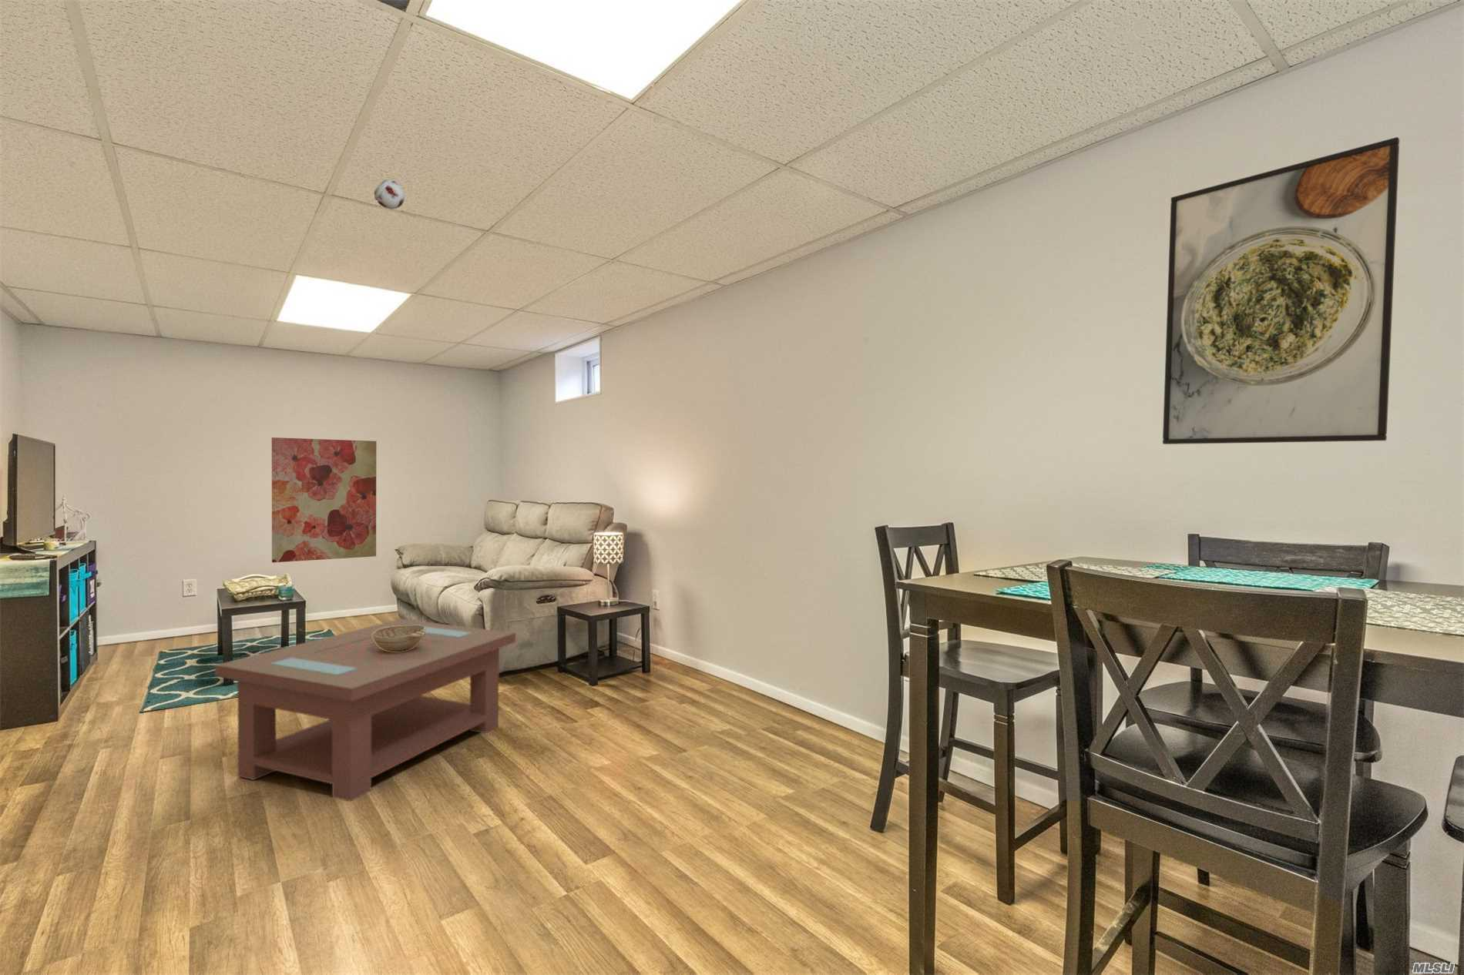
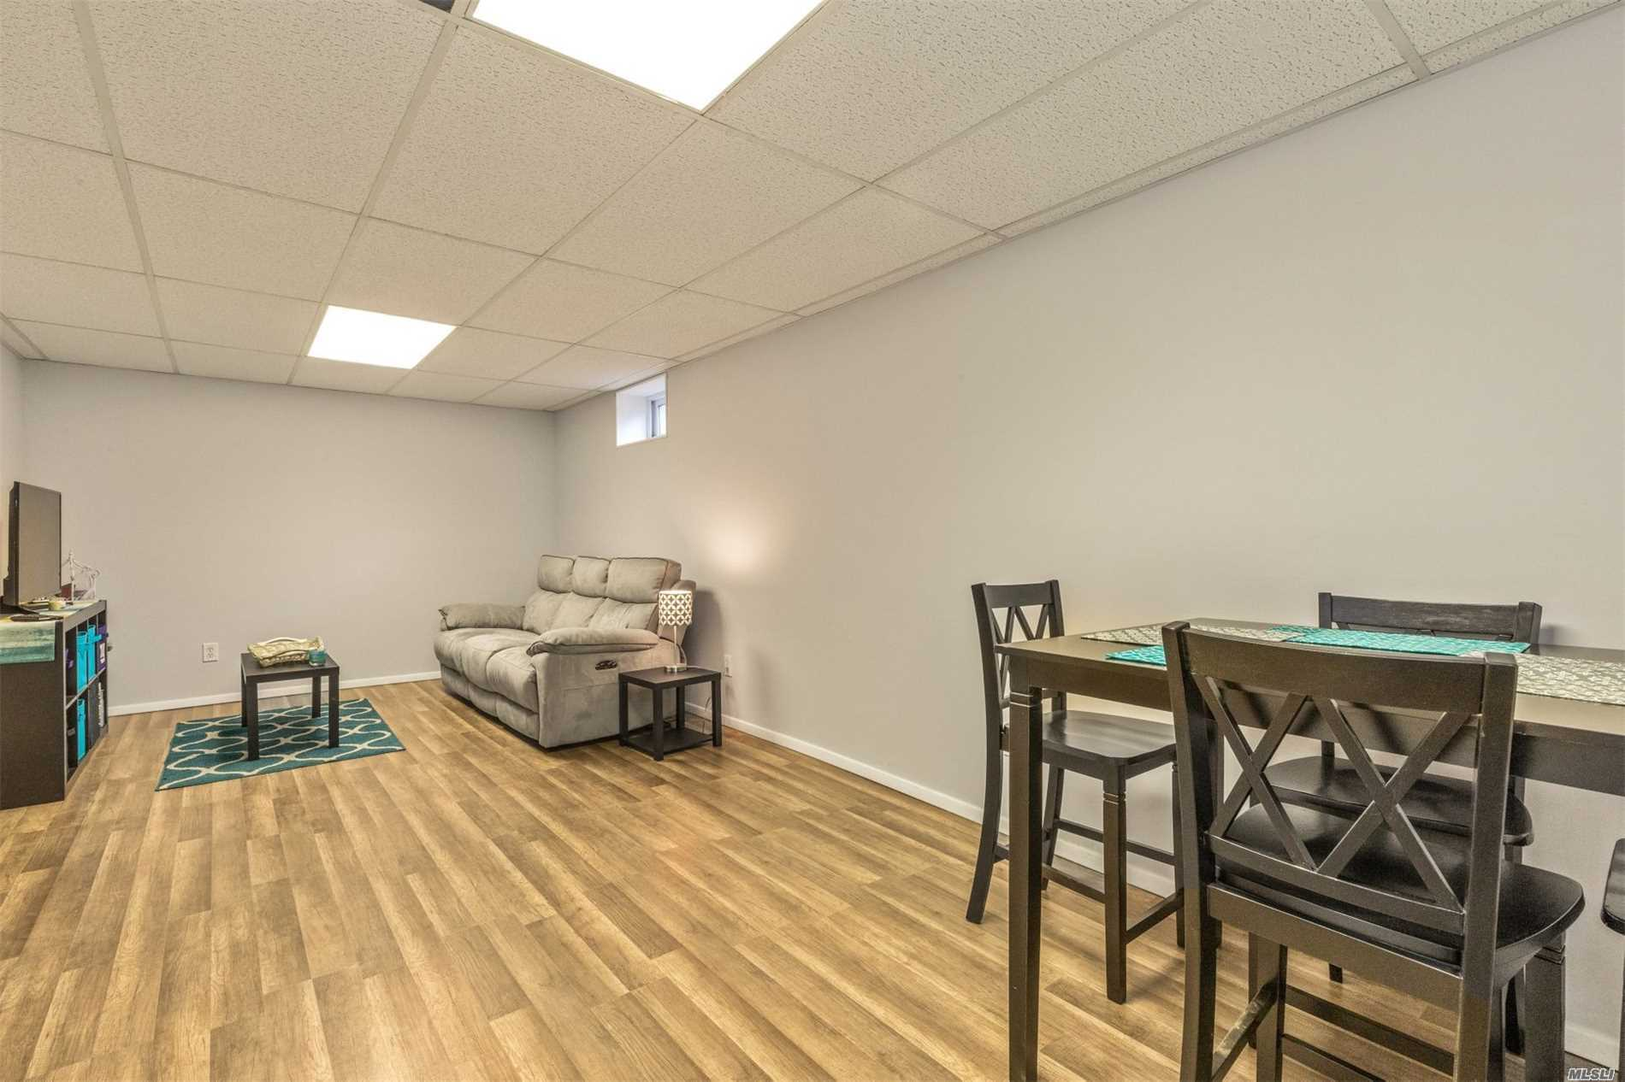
- coffee table (380, 698)
- wall art (325, 499)
- decorative bowl (398, 639)
- smoke detector (389, 194)
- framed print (1268, 307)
